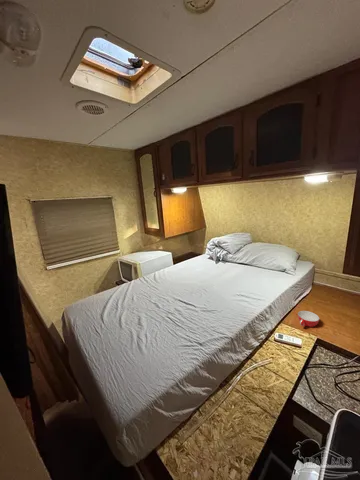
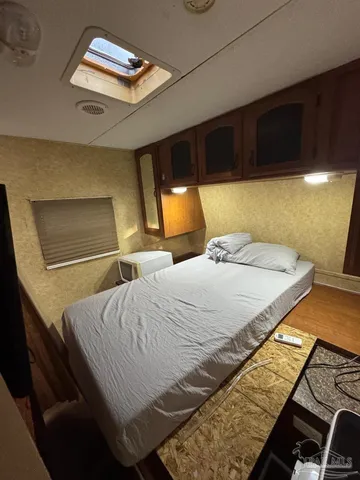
- bowl (306, 320)
